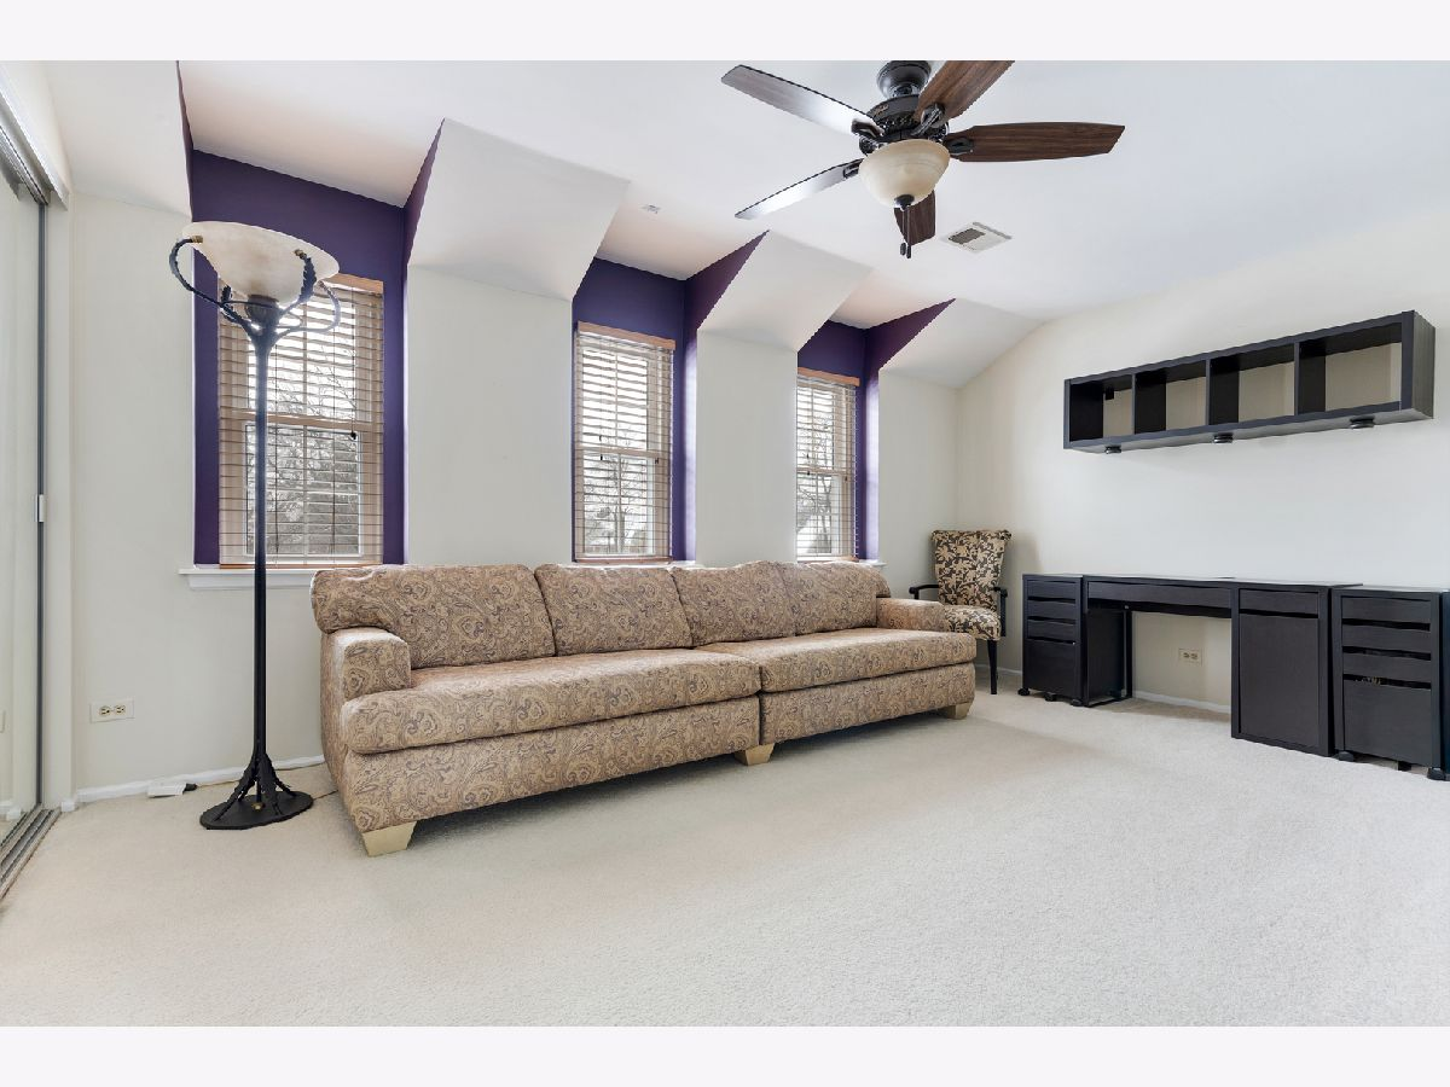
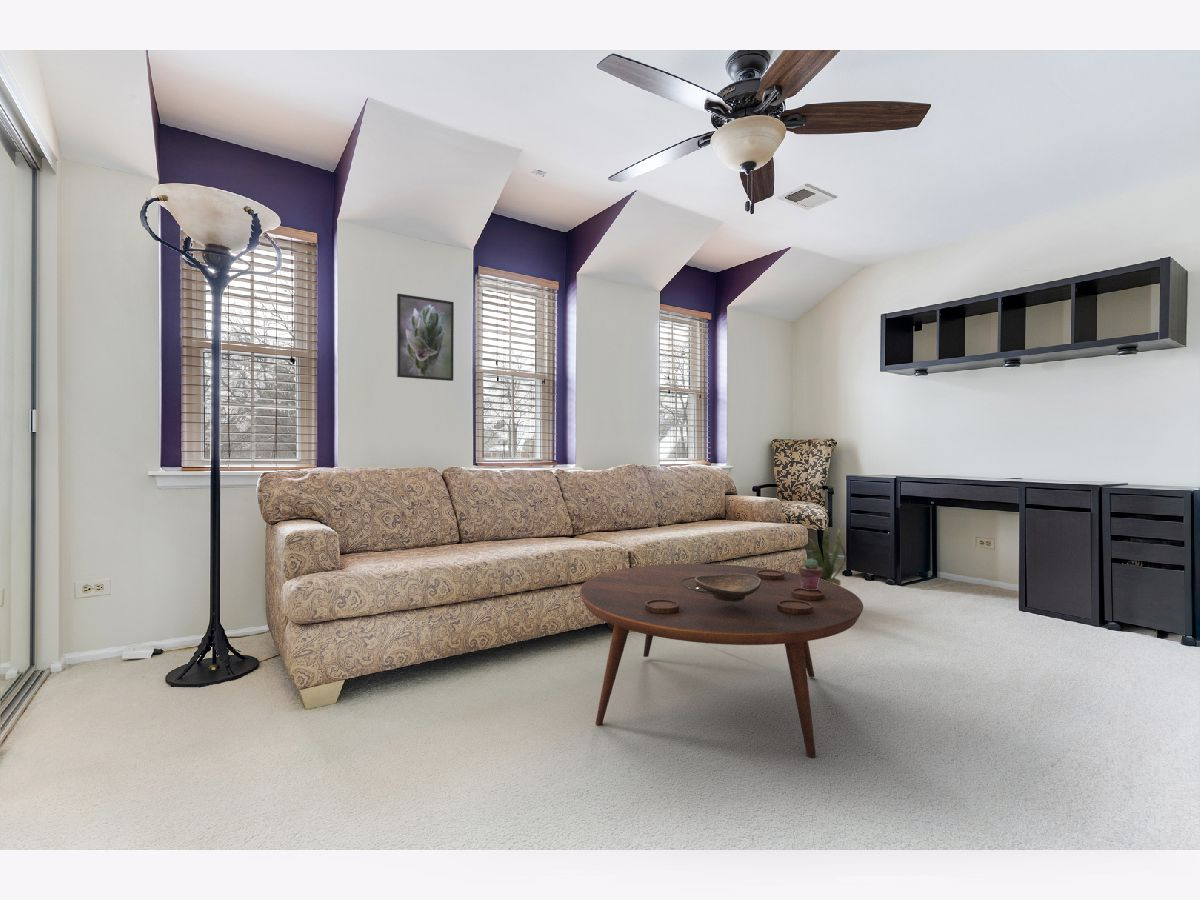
+ decorative bowl (727, 592)
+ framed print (425, 338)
+ coffee table (714, 640)
+ house plant (820, 567)
+ potted succulent (810, 576)
